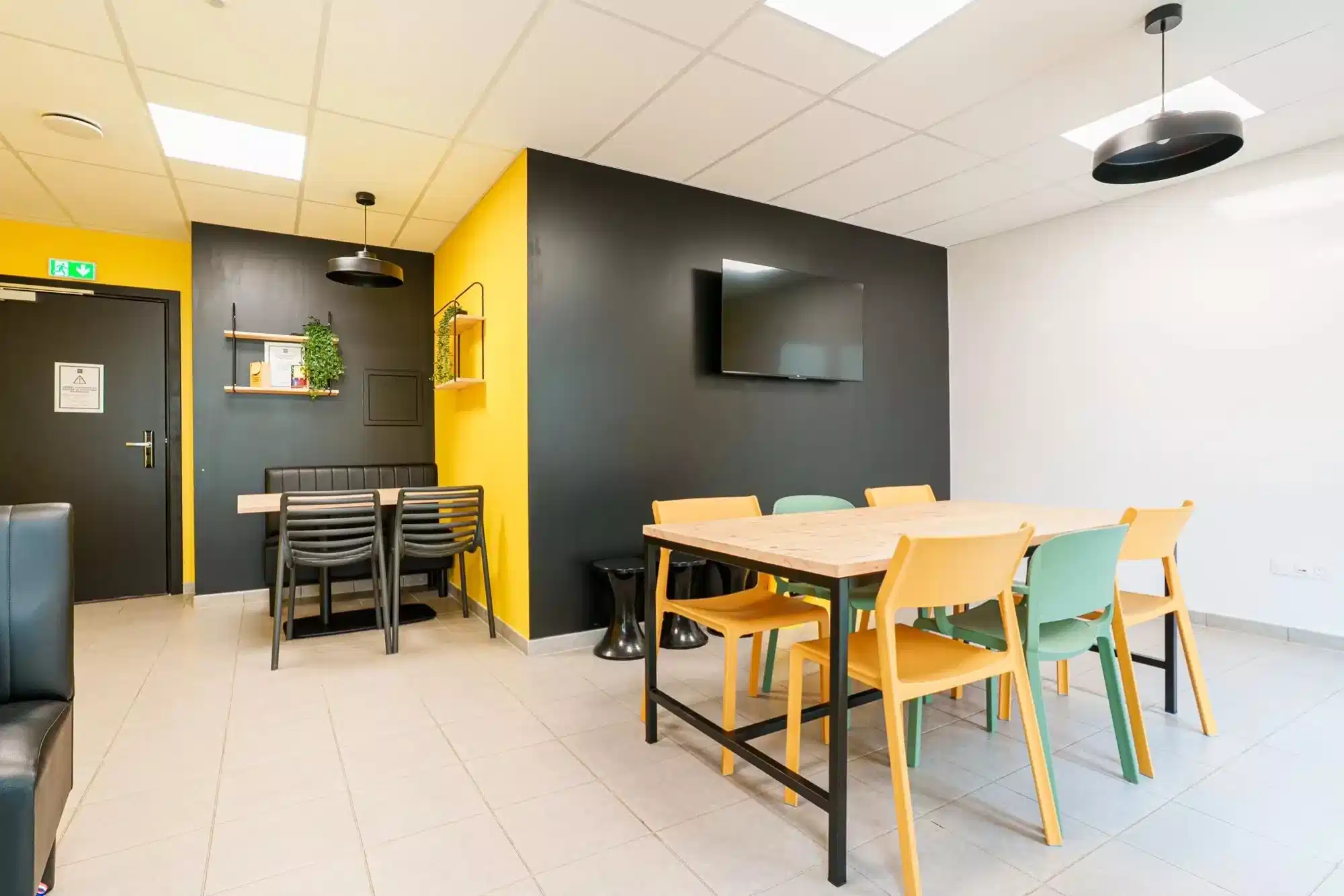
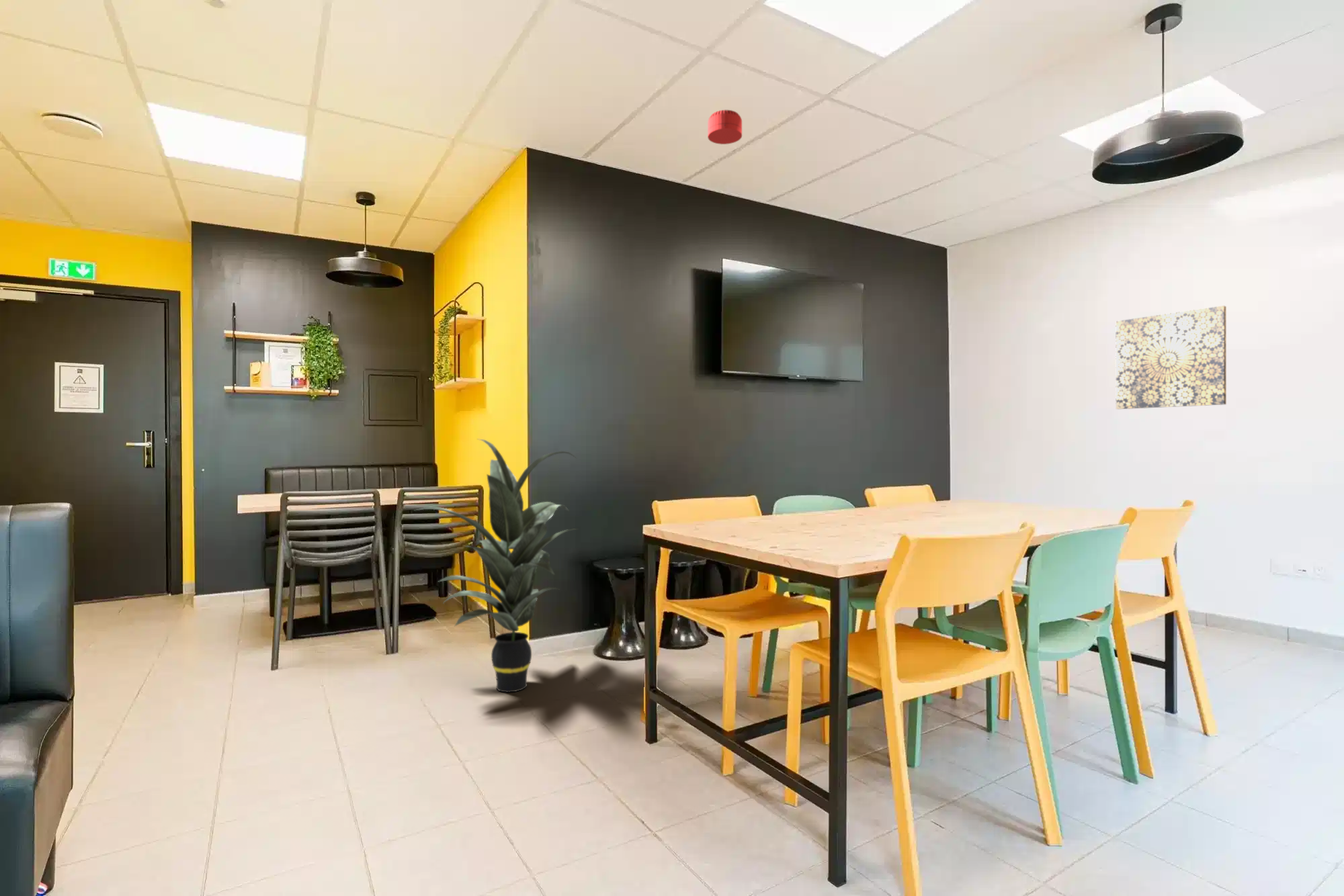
+ indoor plant (505, 562)
+ smoke detector (724, 126)
+ wall art (1168, 360)
